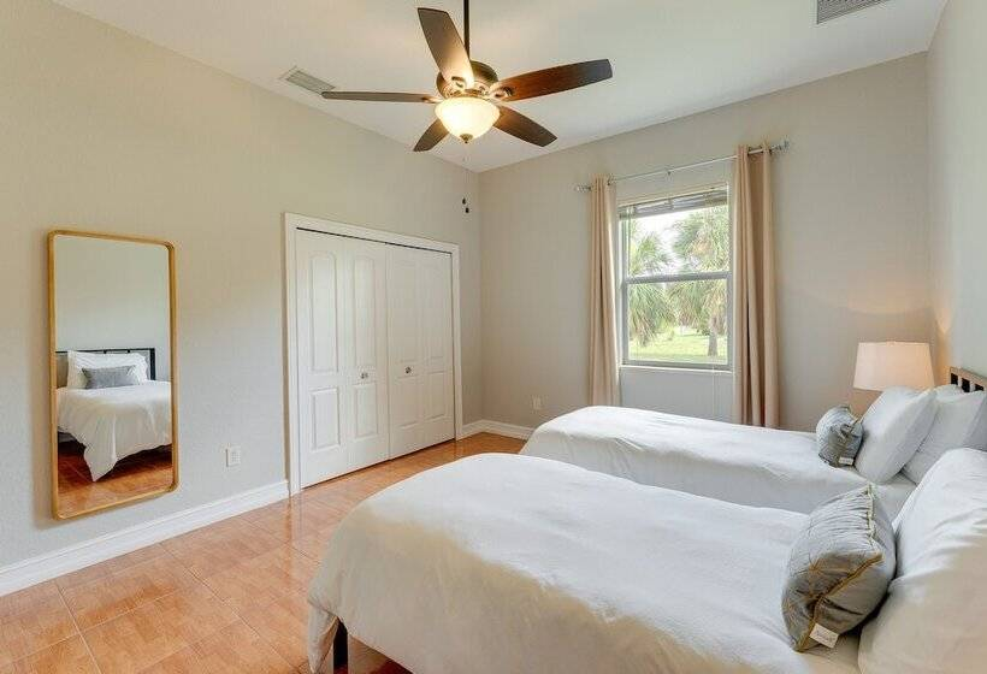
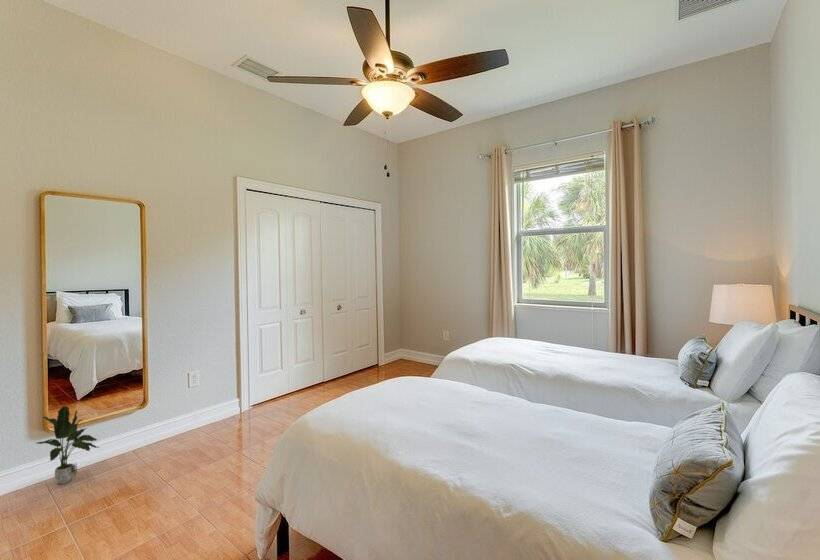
+ potted plant (67, 445)
